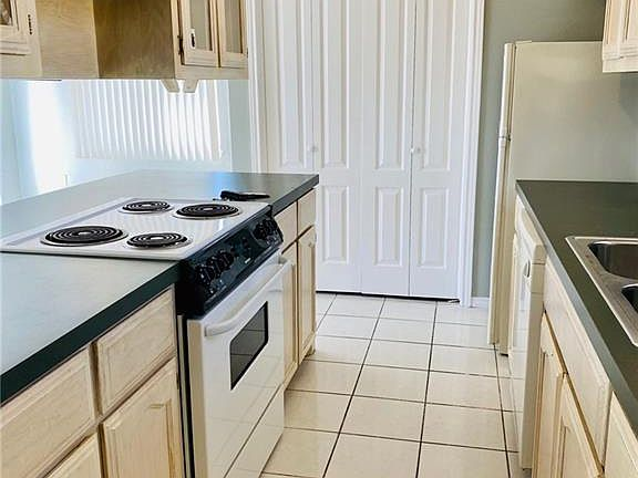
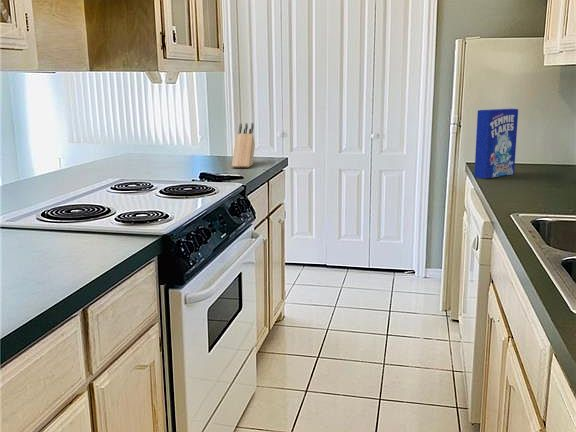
+ cereal box (496, 142)
+ knife block (243, 144)
